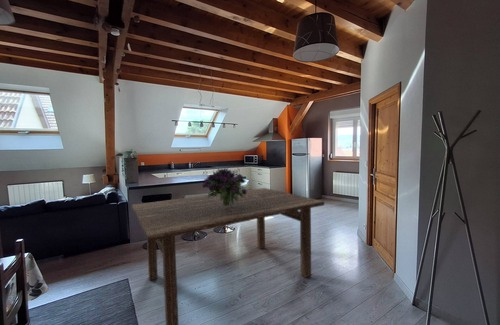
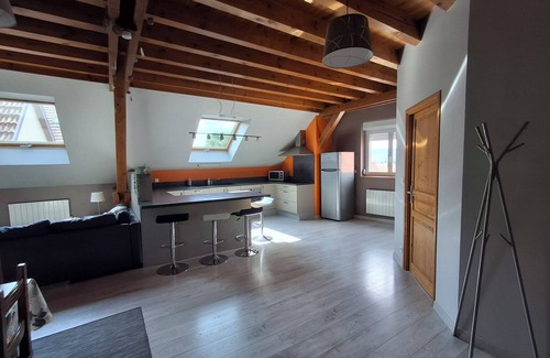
- bouquet (225, 187)
- dining table (225, 225)
